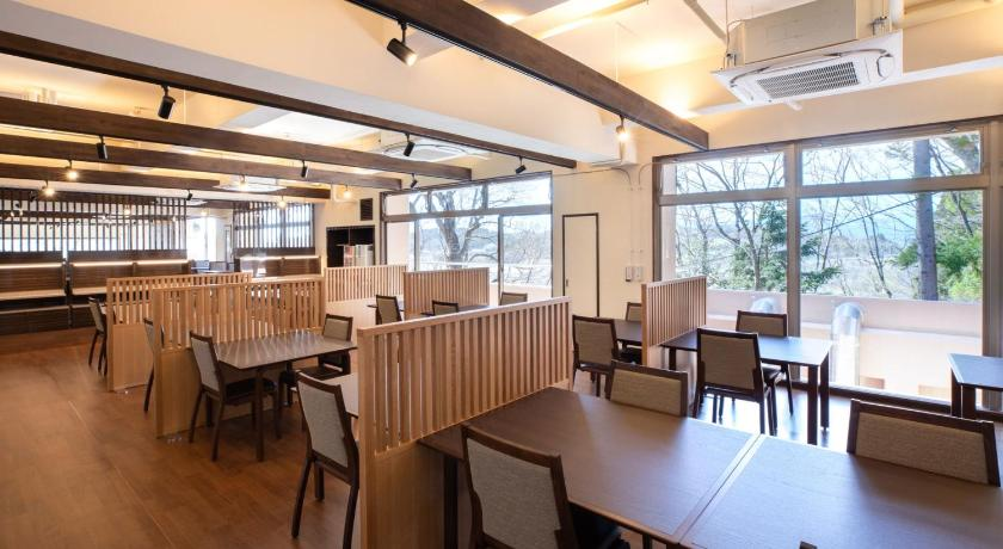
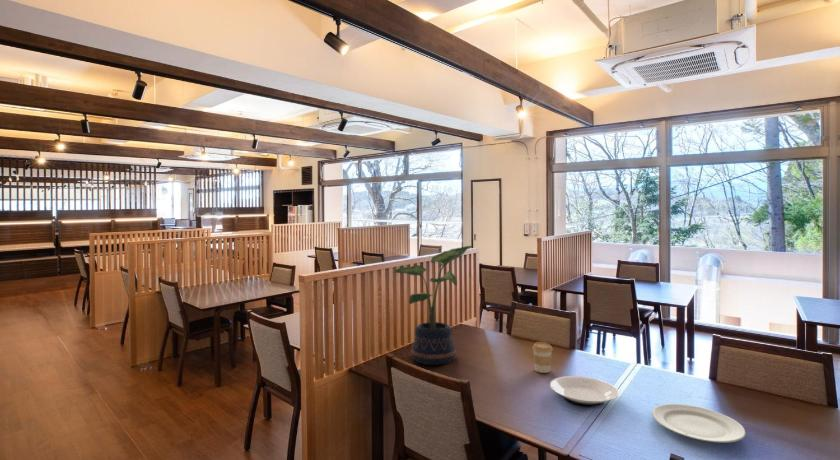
+ chinaware (696, 424)
+ coffee cup (542, 357)
+ potted plant (435, 302)
+ plate (583, 392)
